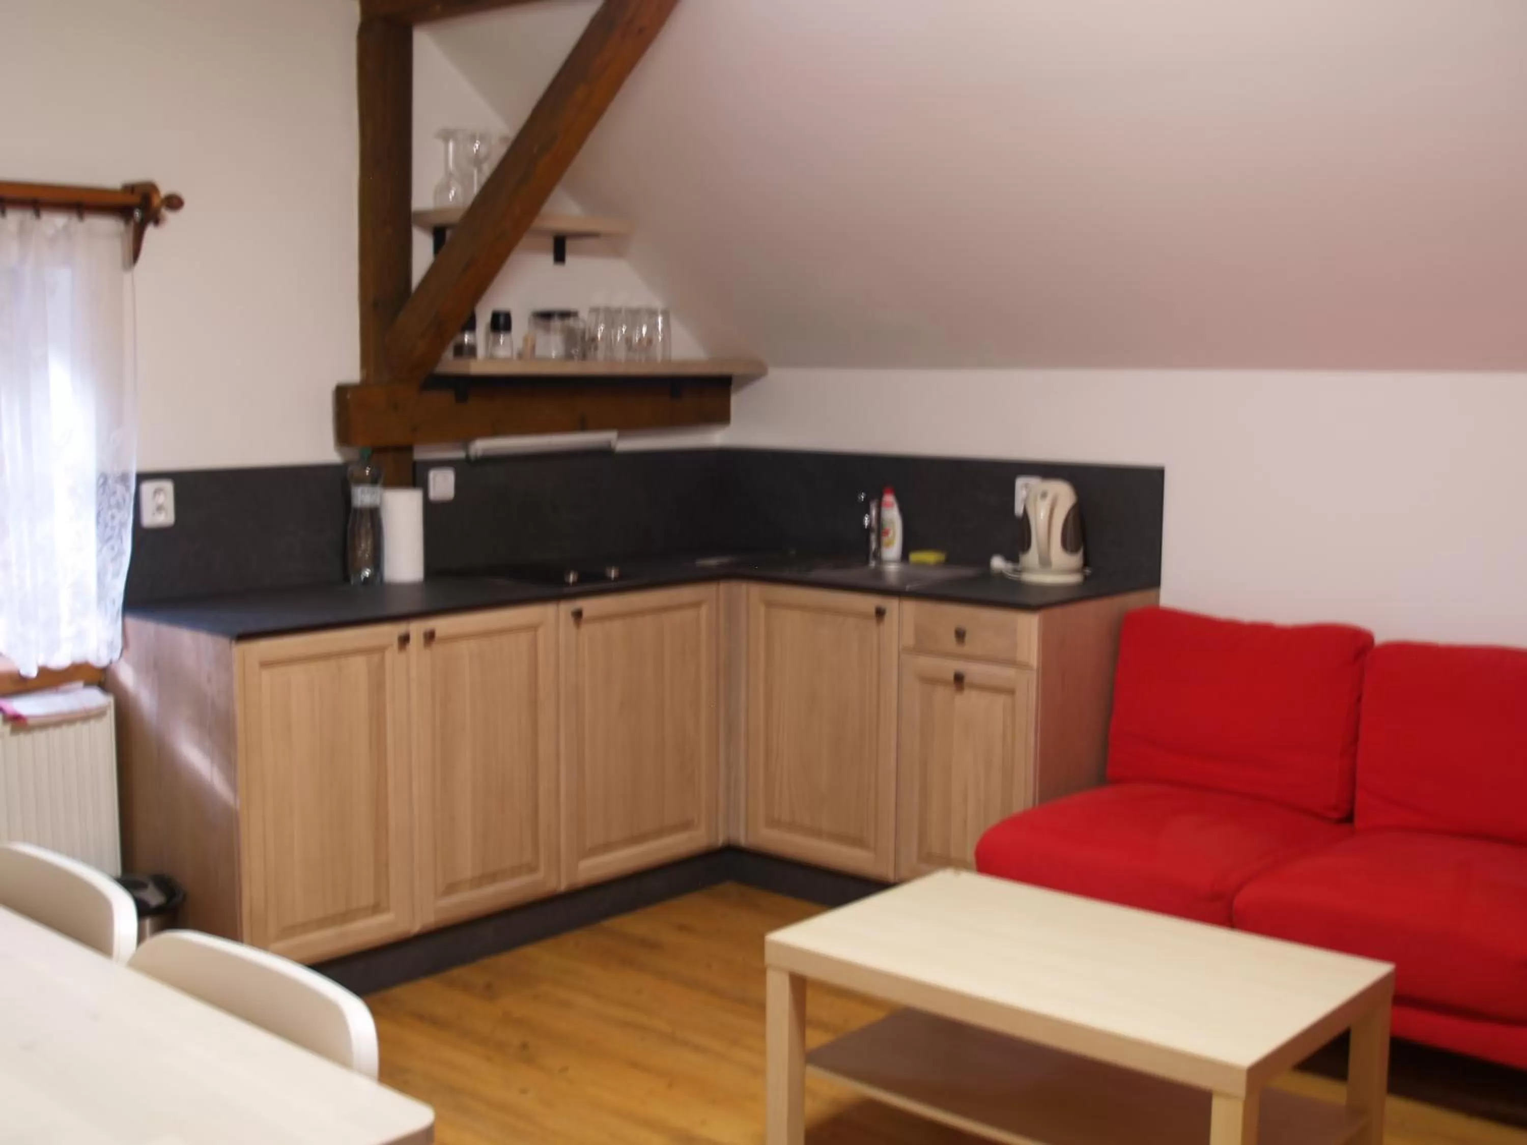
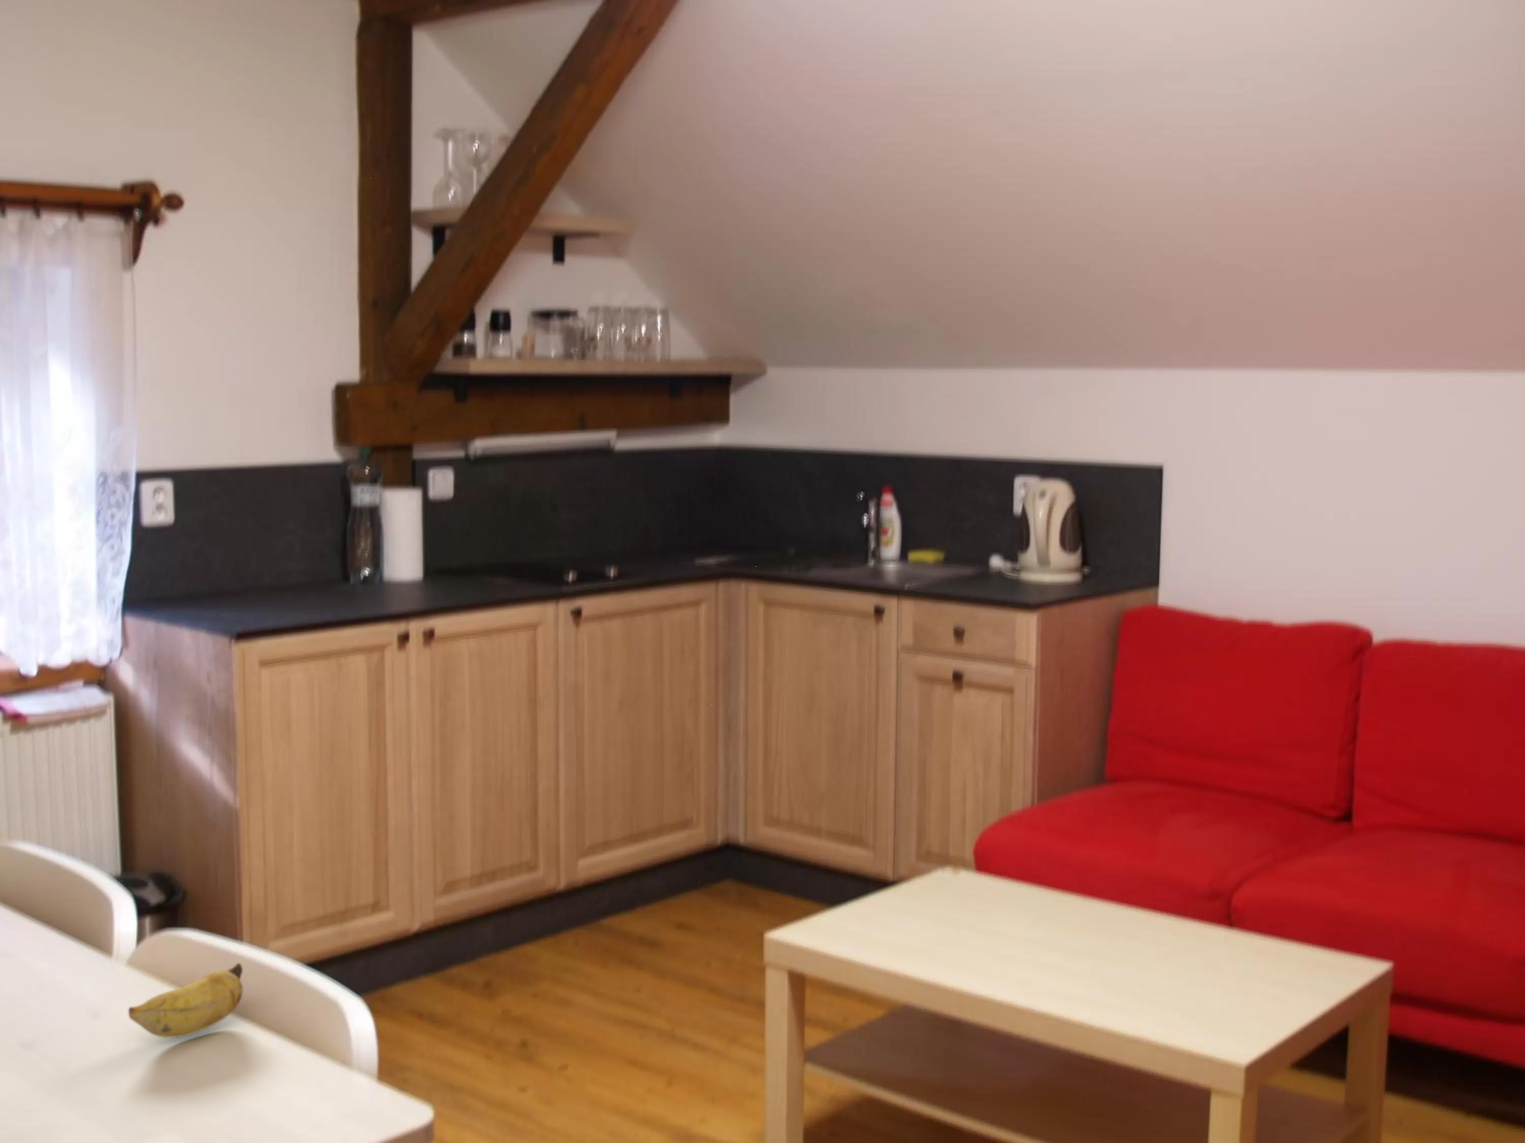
+ banana (192, 1006)
